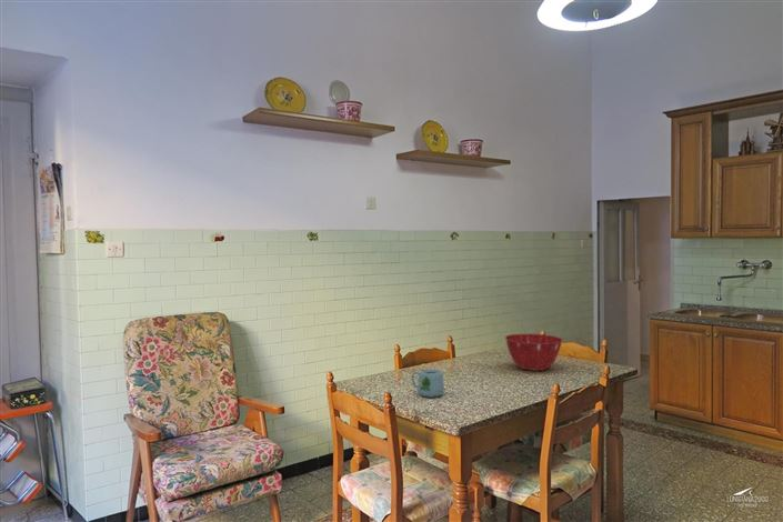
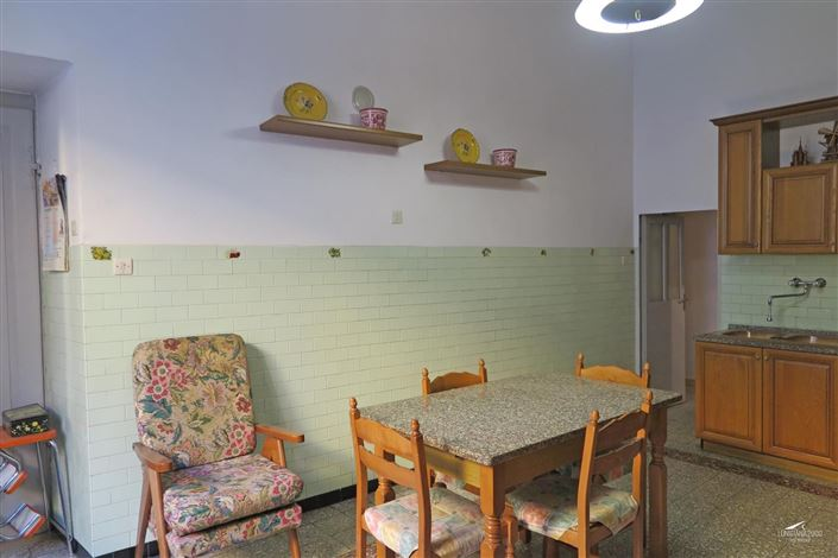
- mug (426, 382)
- mixing bowl (533, 352)
